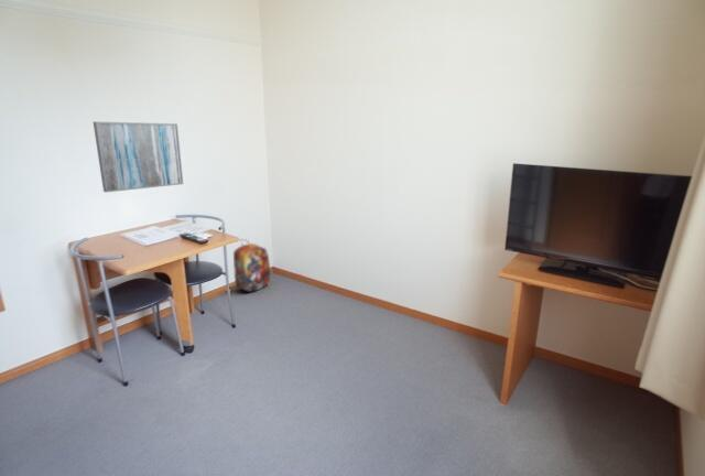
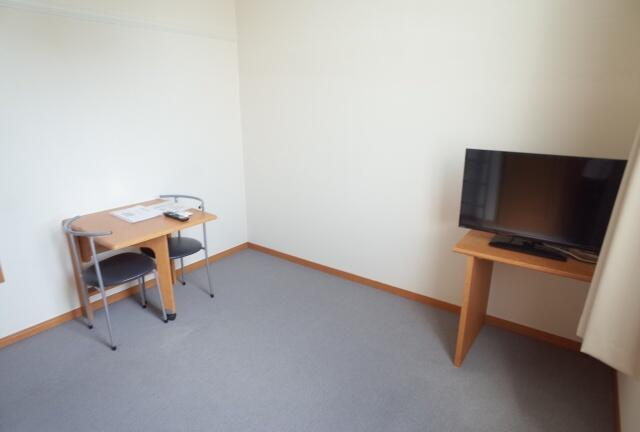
- wall art (142, 155)
- backpack (250, 264)
